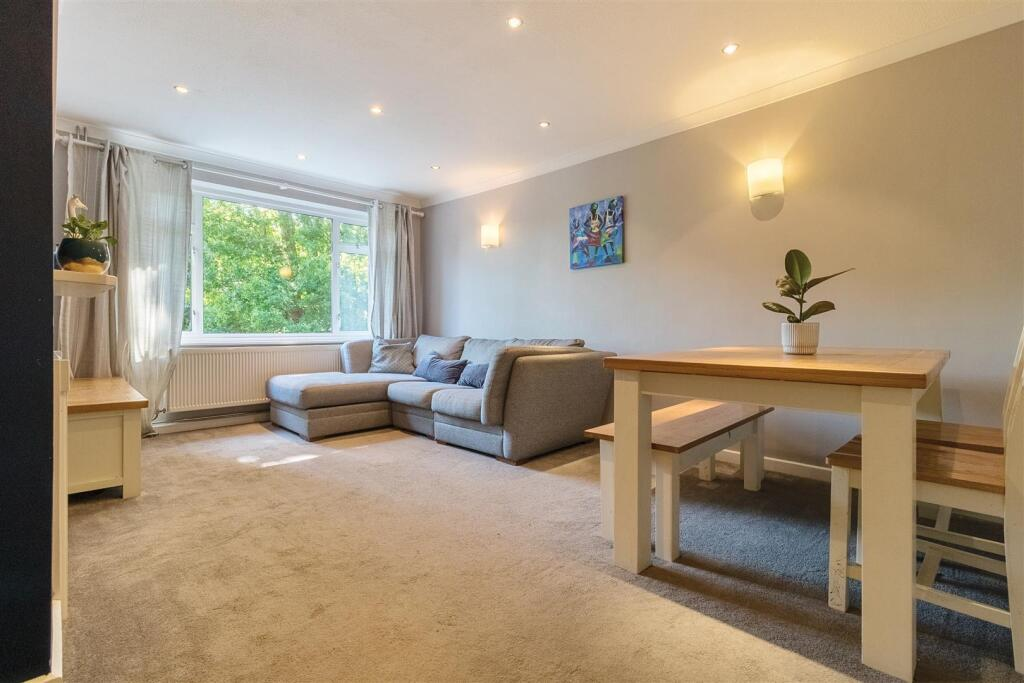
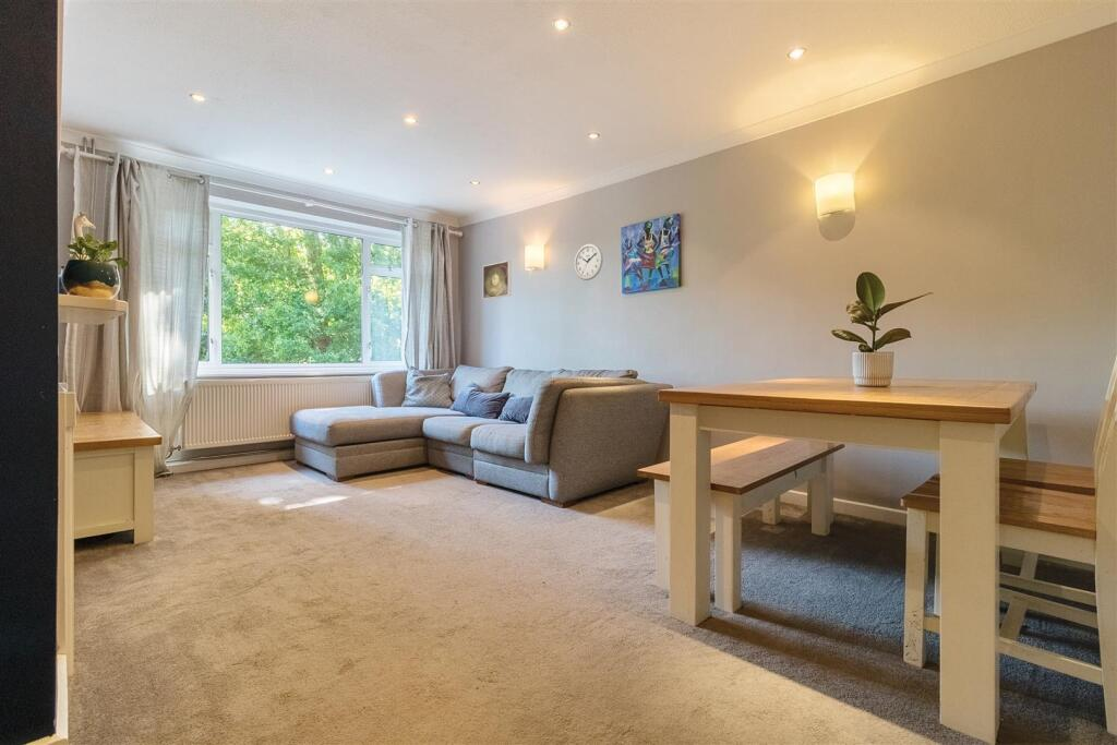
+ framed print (496, 280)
+ wall clock (587, 262)
